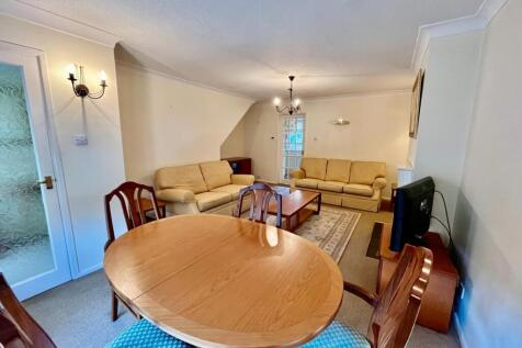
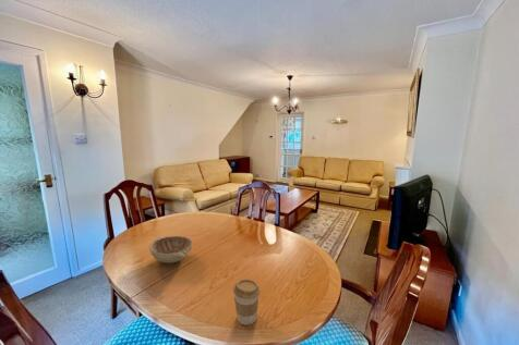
+ decorative bowl (172, 250)
+ coffee cup (246, 300)
